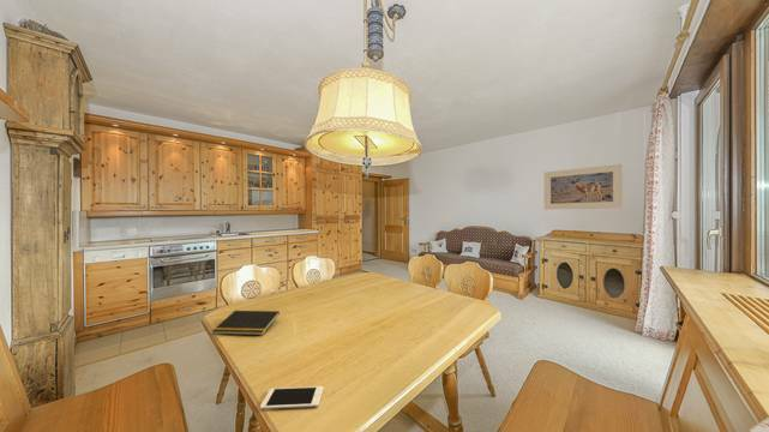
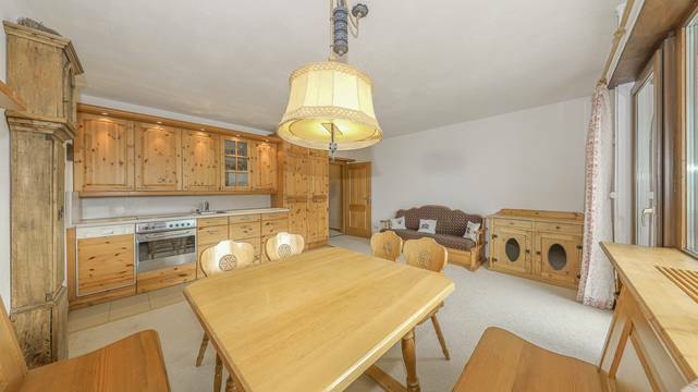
- cell phone (293, 397)
- notepad (247, 322)
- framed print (579, 188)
